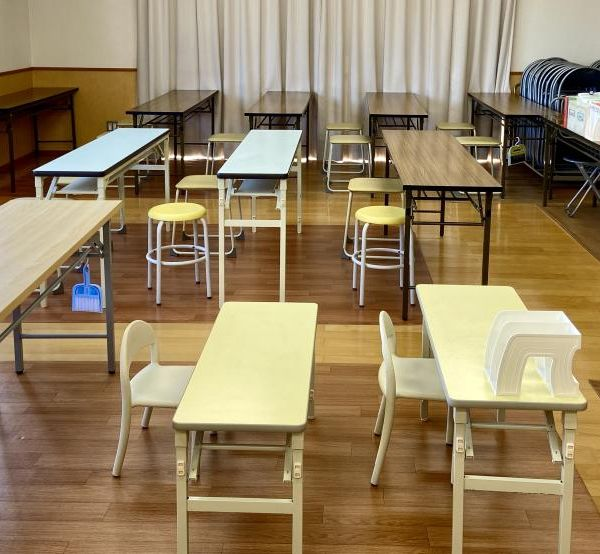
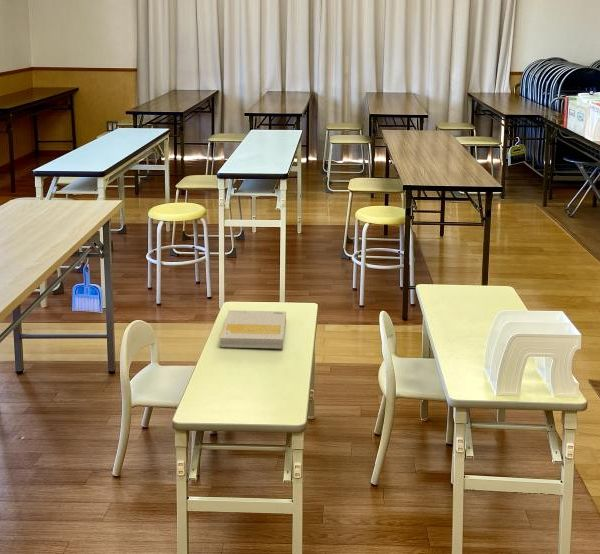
+ book (254, 328)
